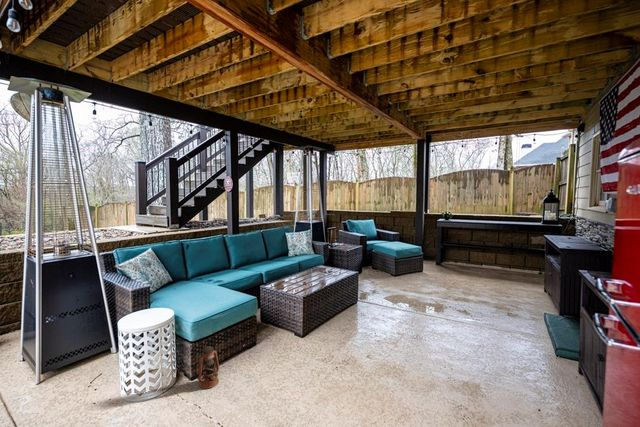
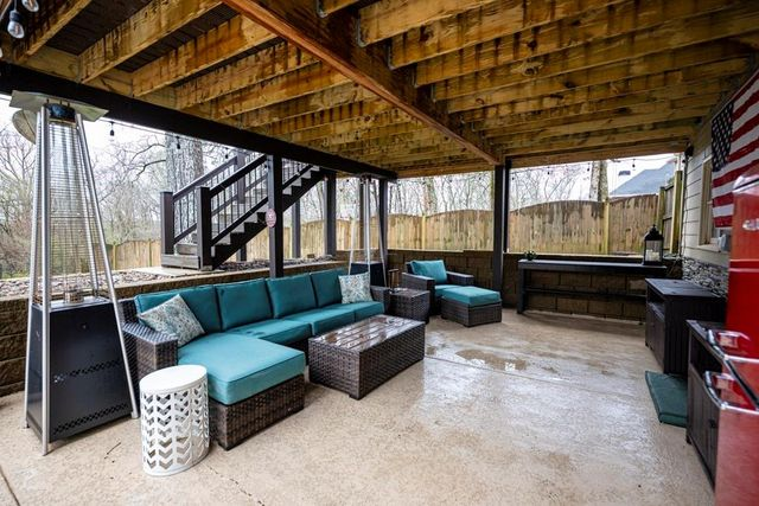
- lantern (208, 362)
